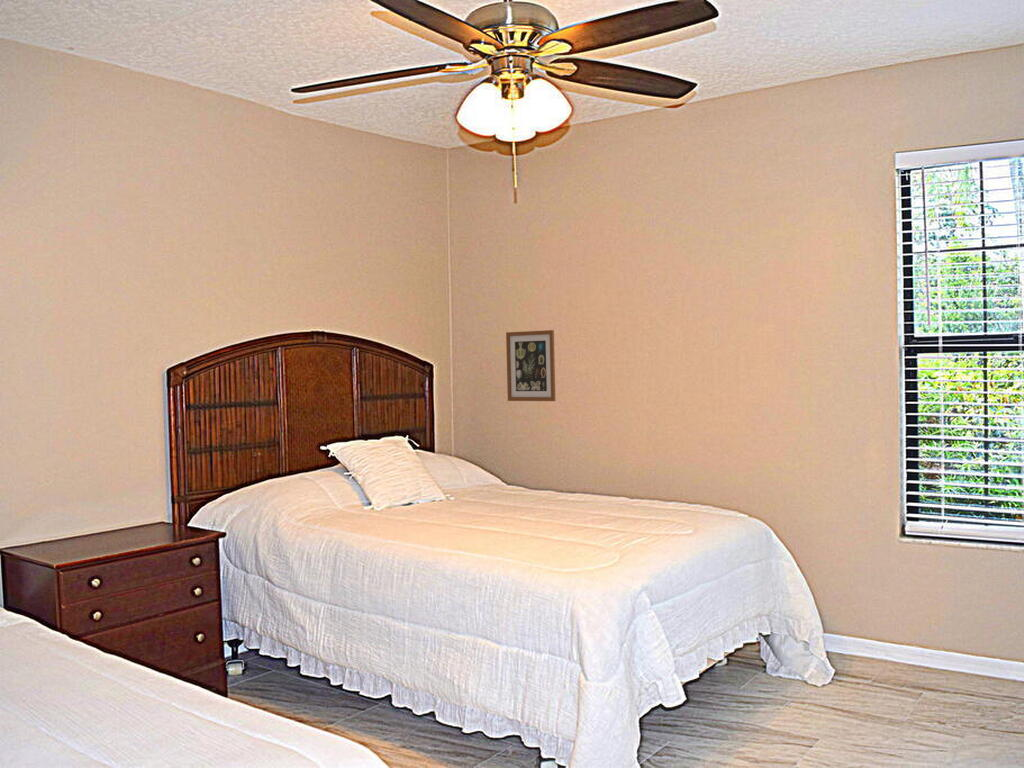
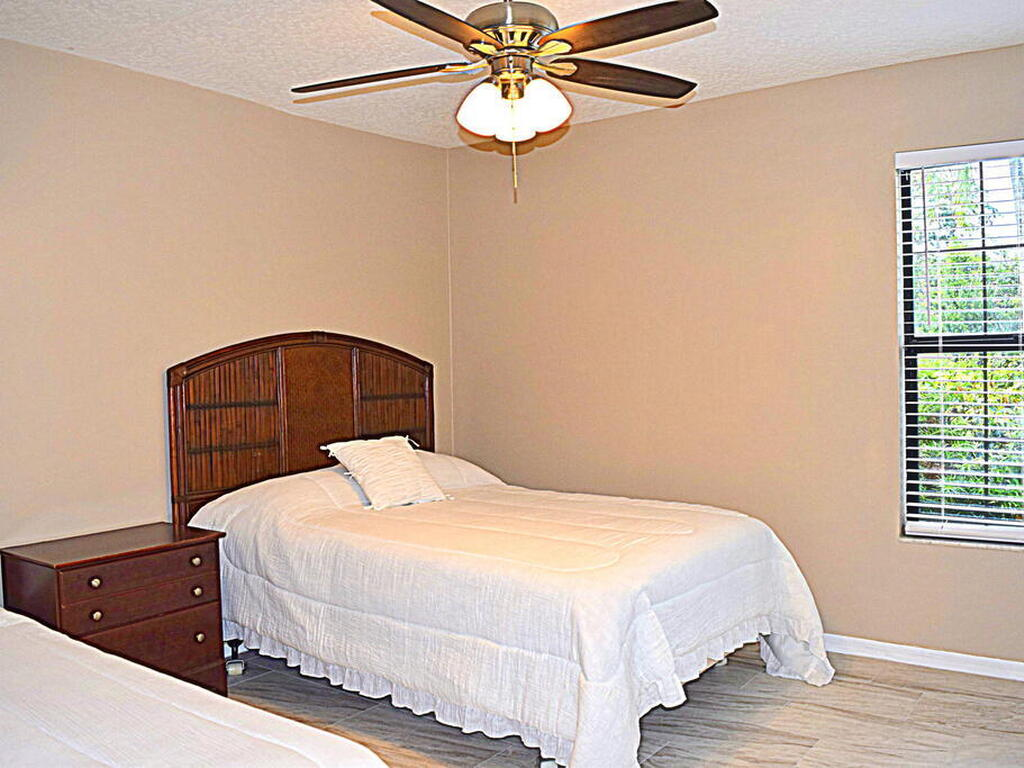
- wall art (530, 366)
